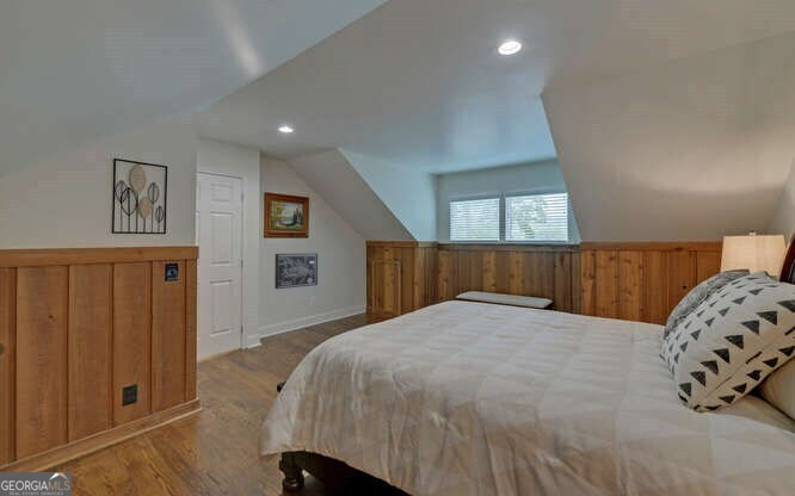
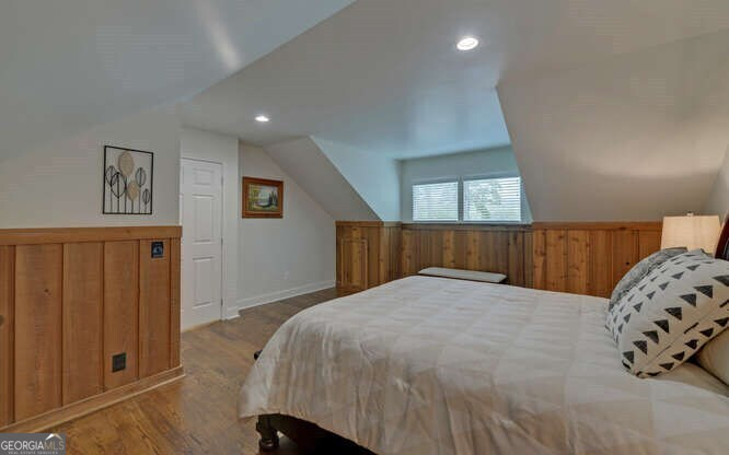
- wall art (297, 269)
